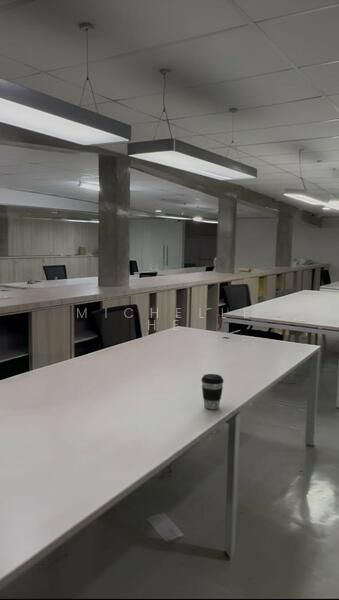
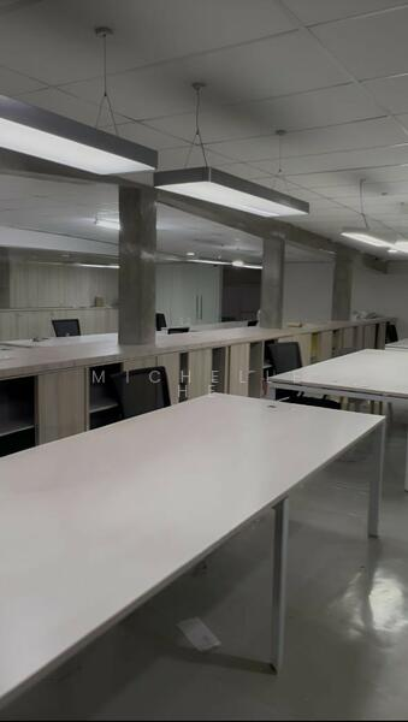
- coffee cup (212, 391)
